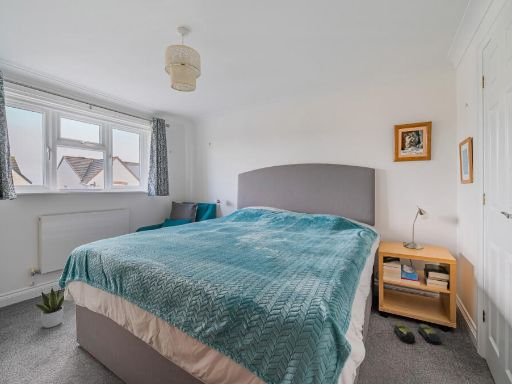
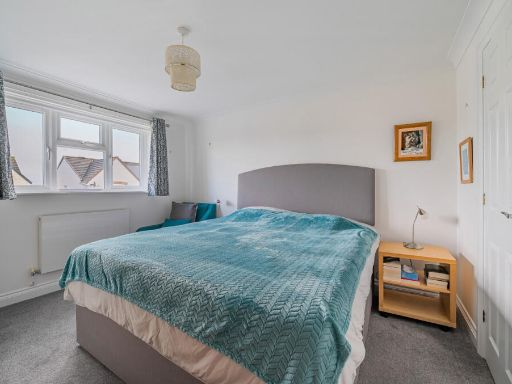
- potted plant (53, 304)
- slippers (418, 331)
